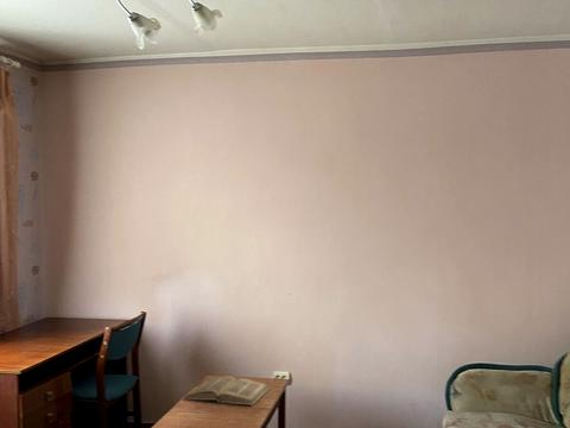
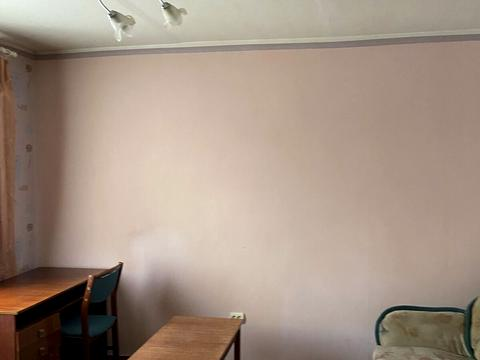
- book (227, 389)
